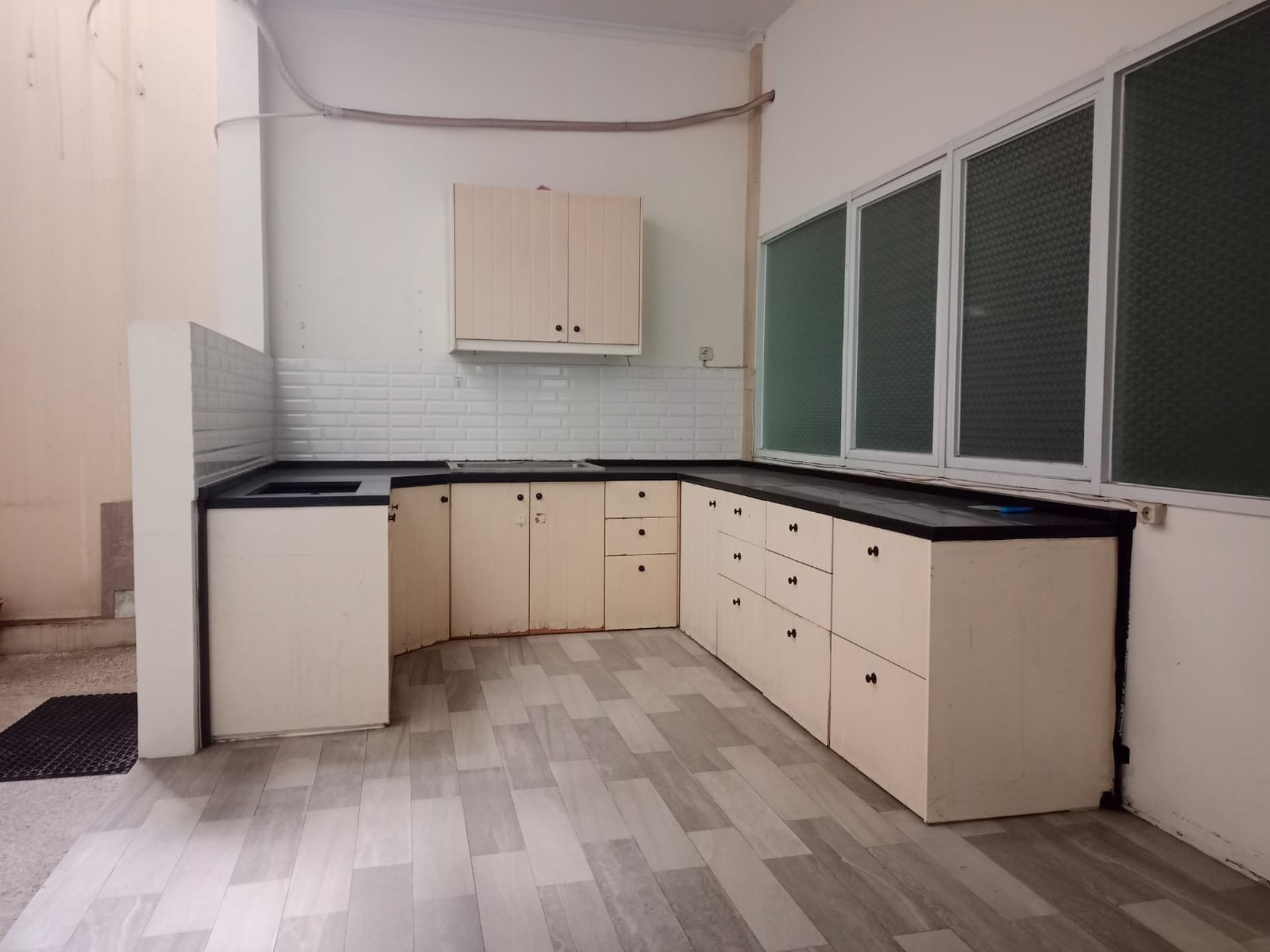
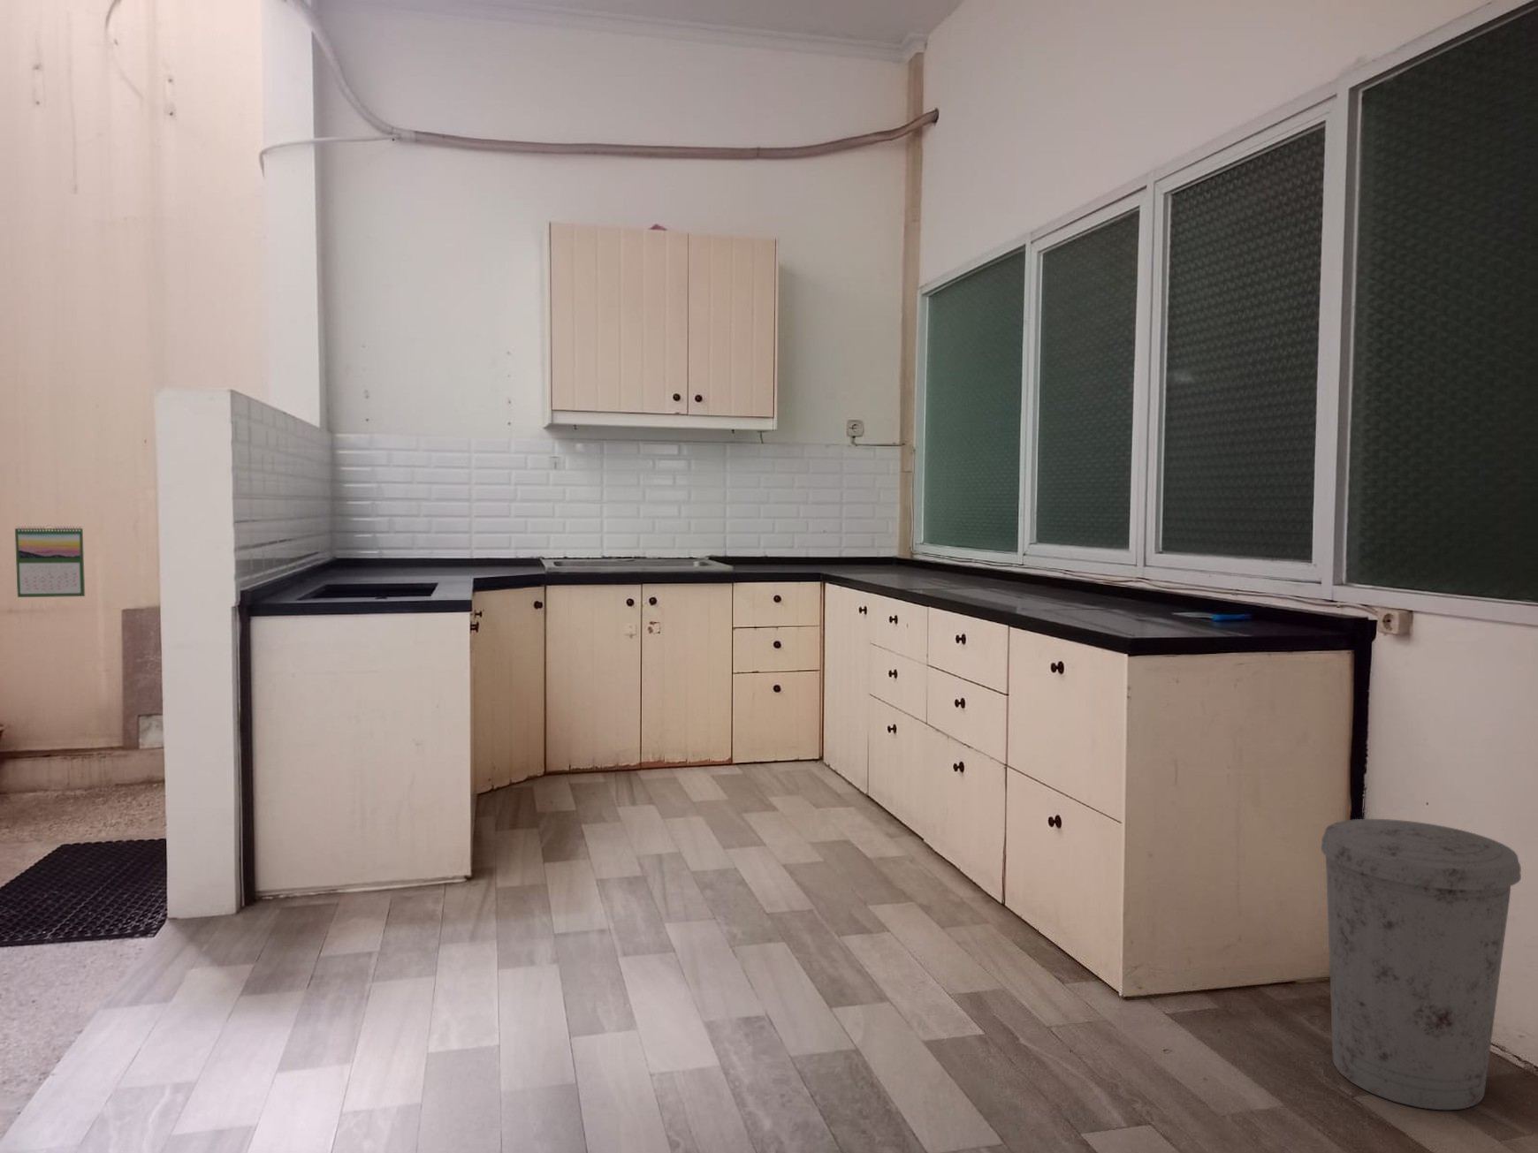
+ trash can (1412, 954)
+ calendar (50, 561)
